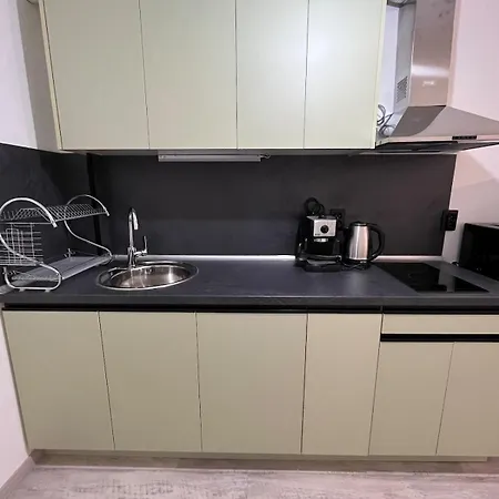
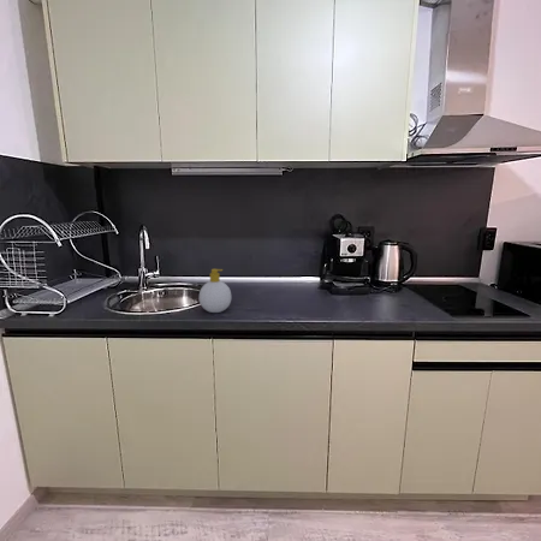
+ soap bottle (214, 290)
